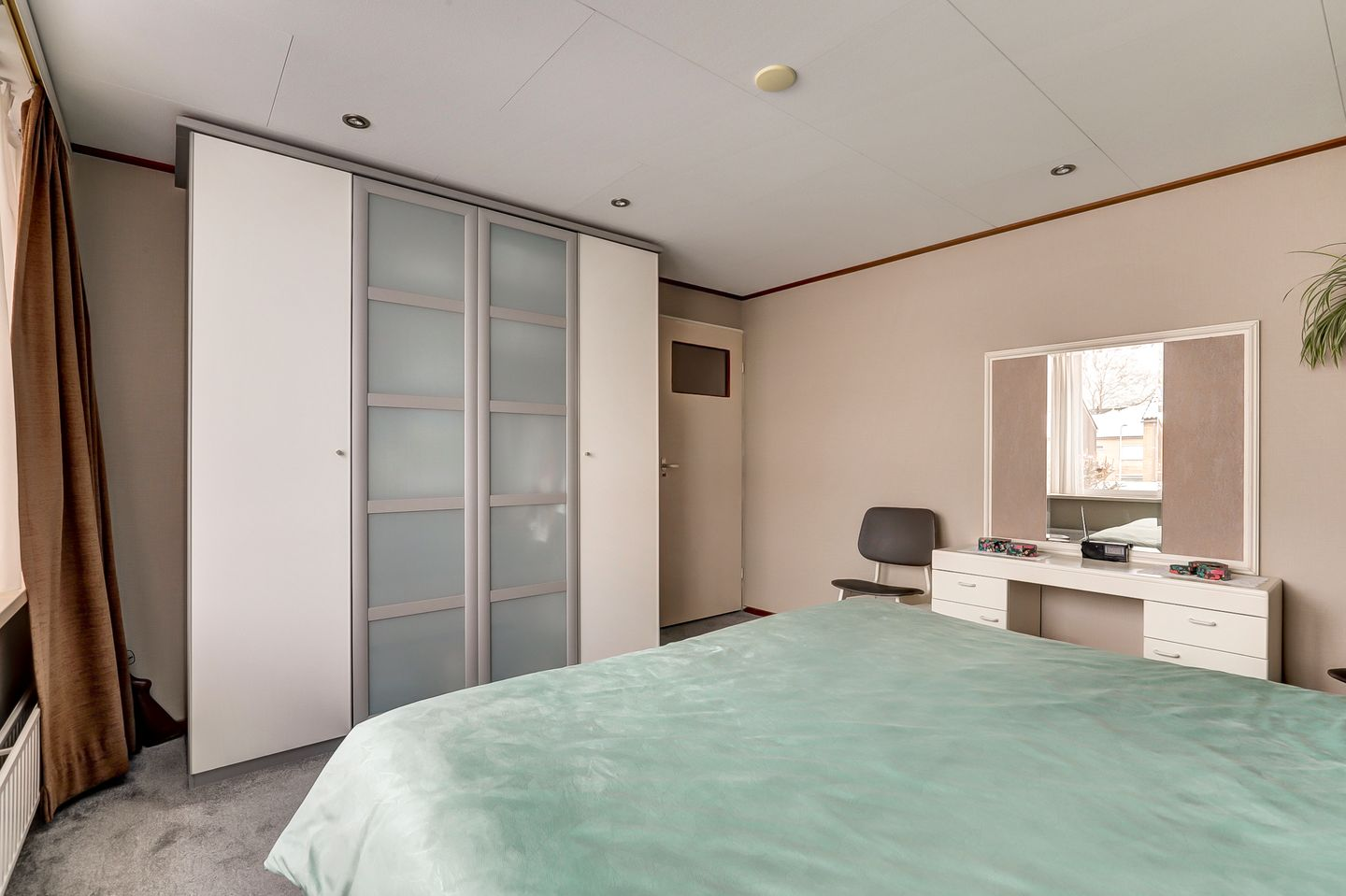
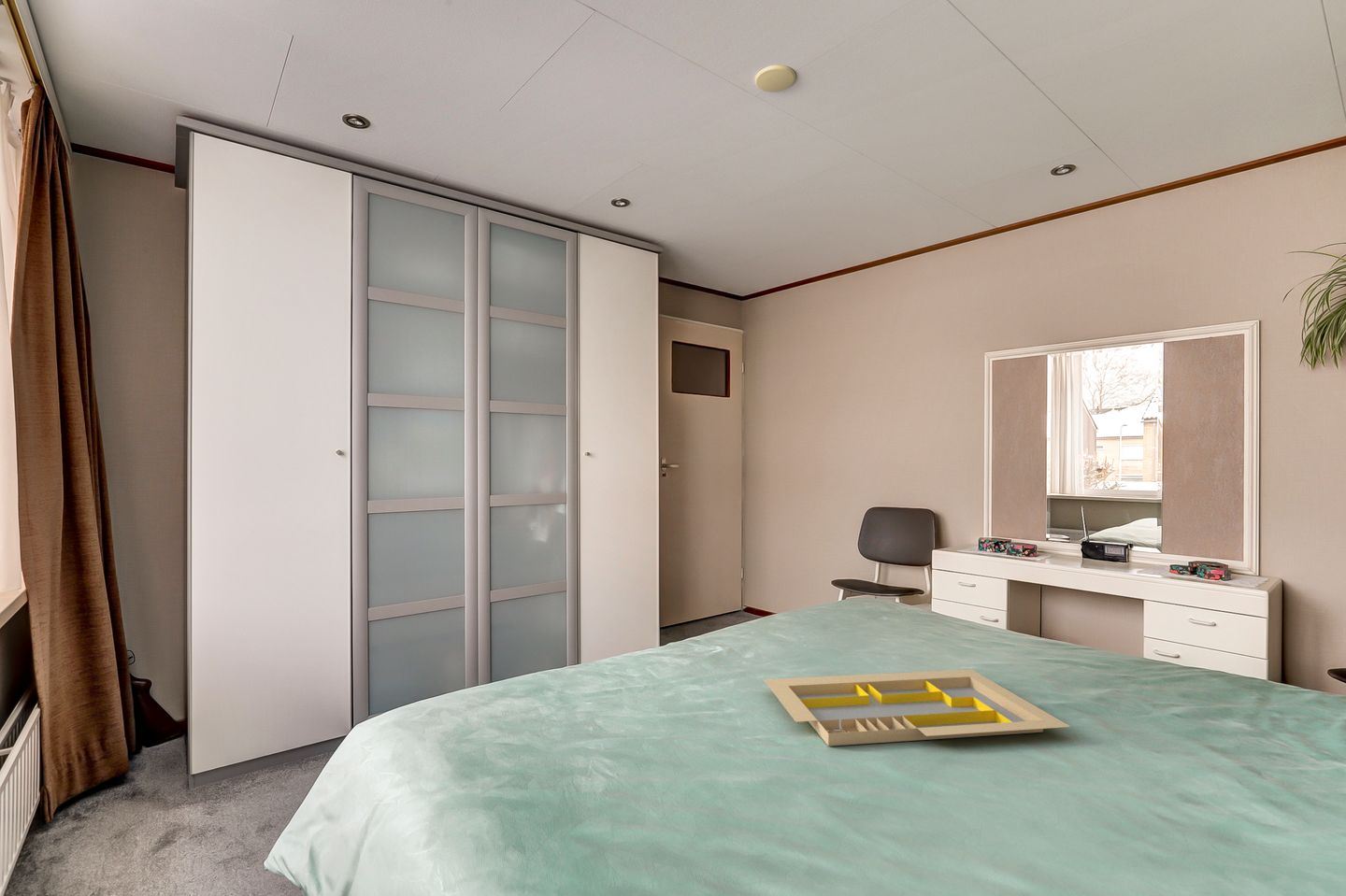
+ serving tray (903, 706)
